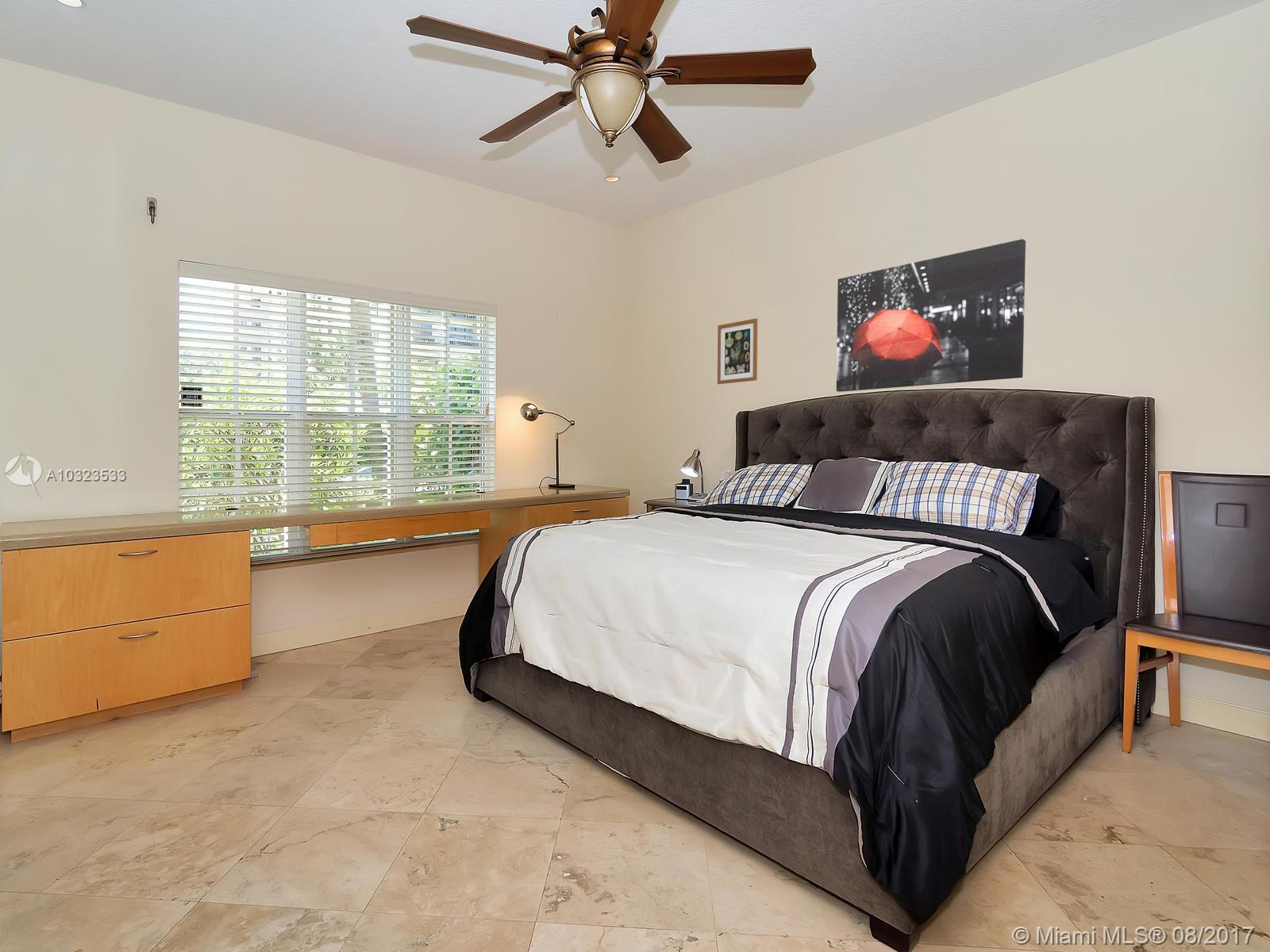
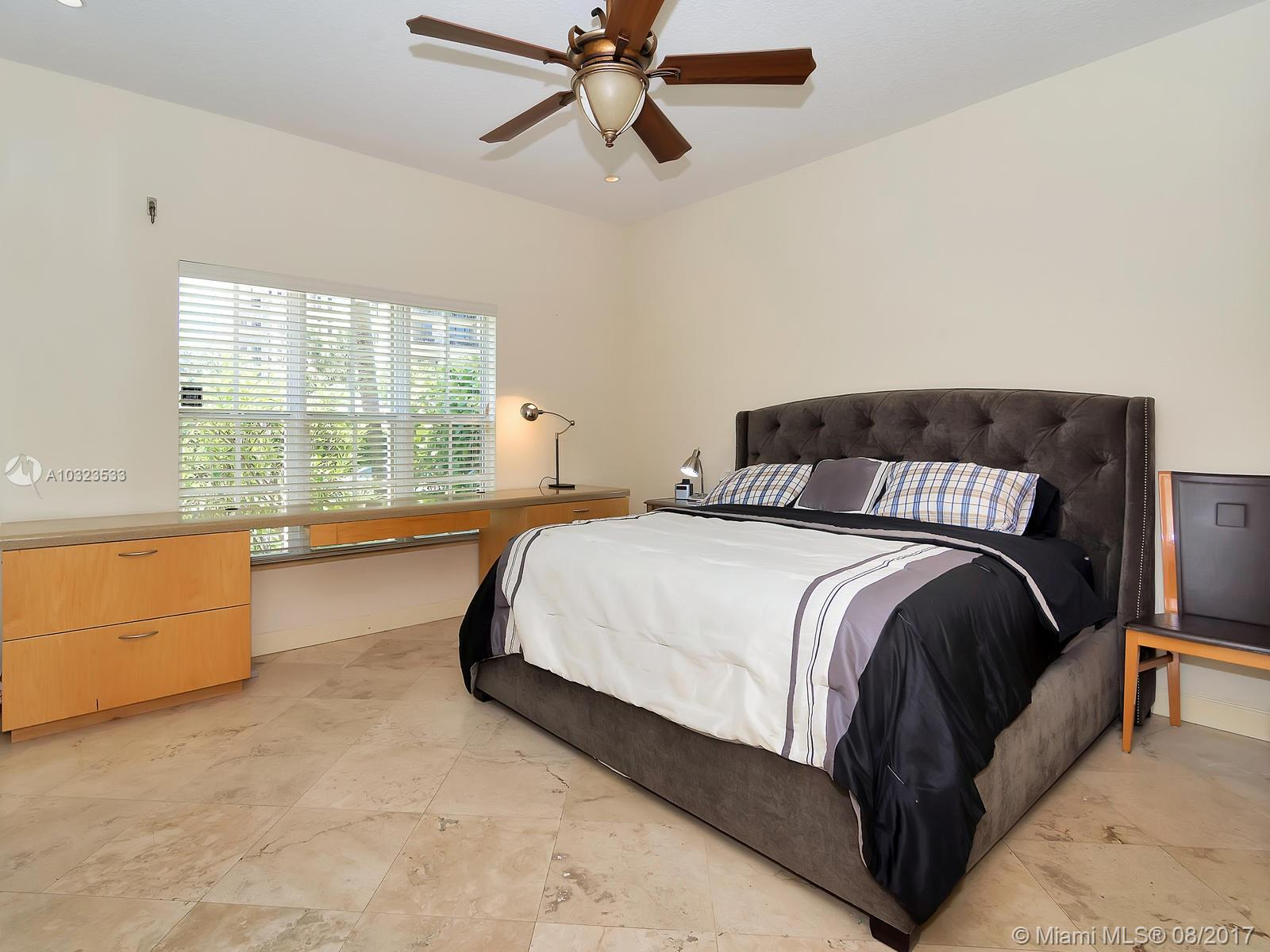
- wall art (921, 323)
- wall art (737, 351)
